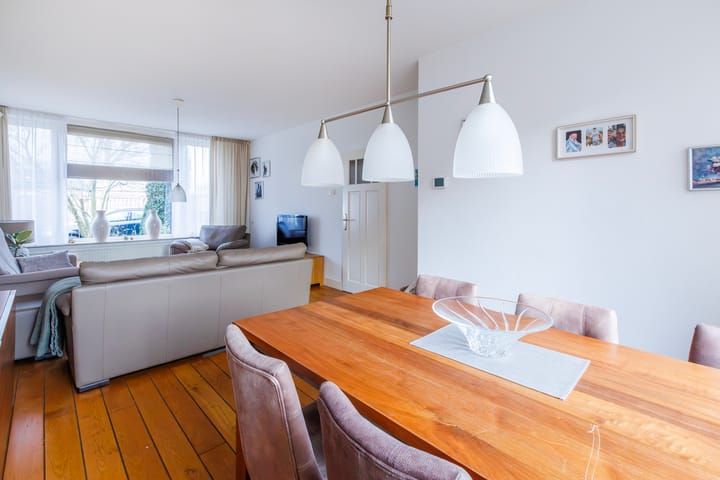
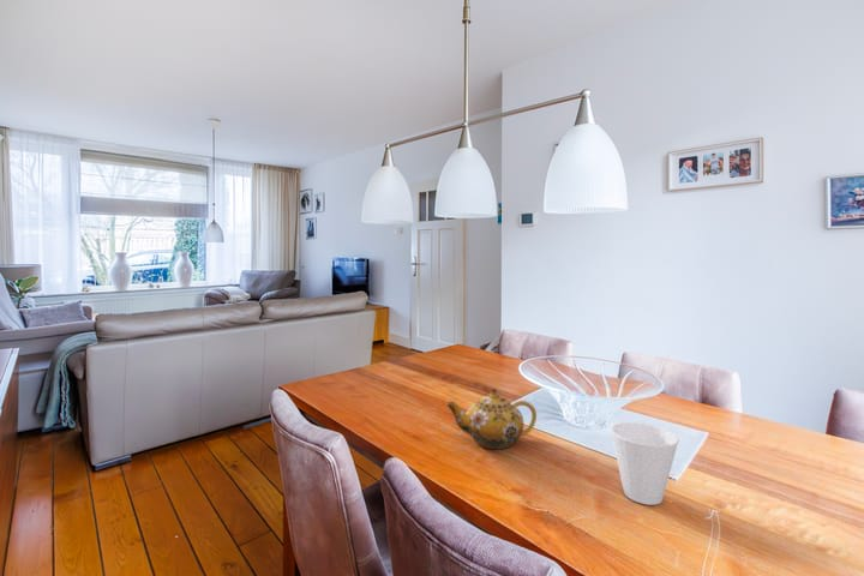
+ cup (642, 463)
+ teapot (492, 414)
